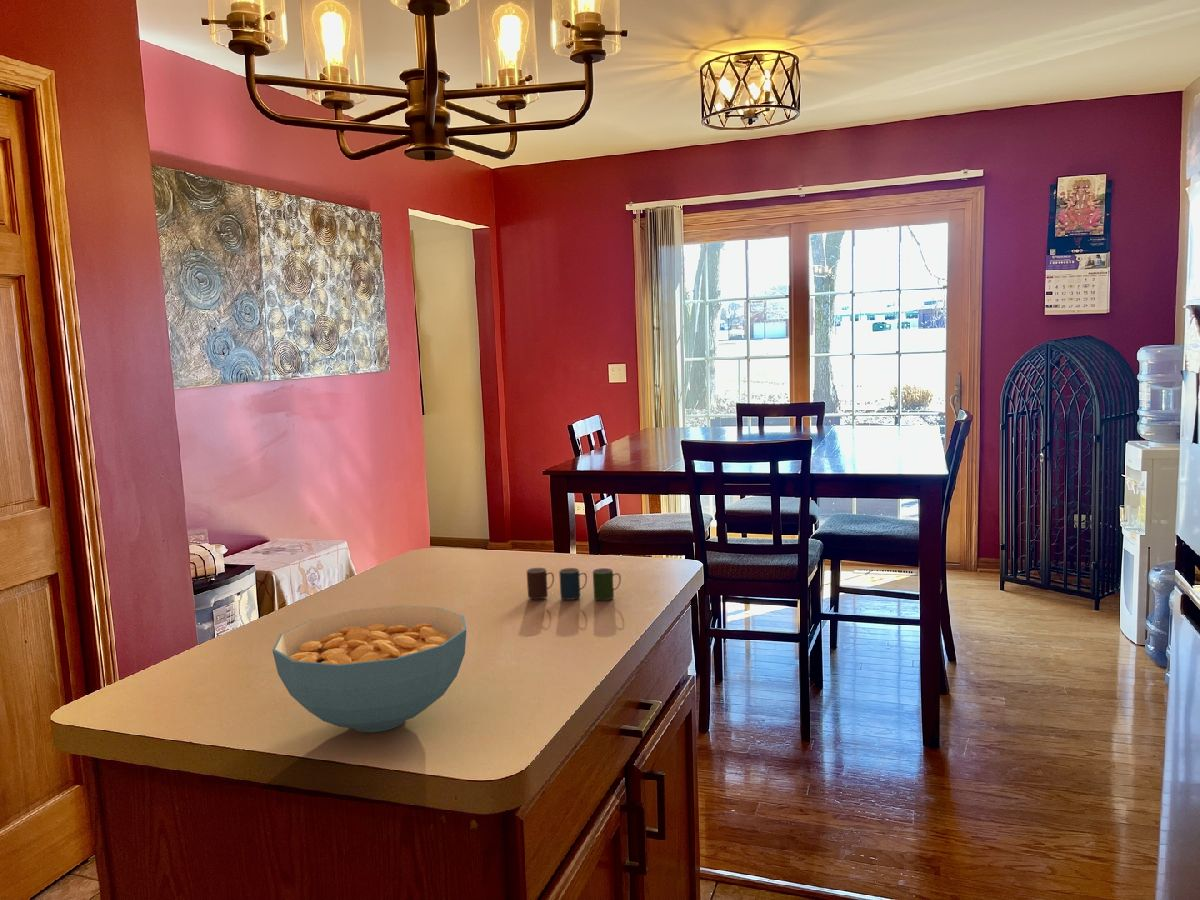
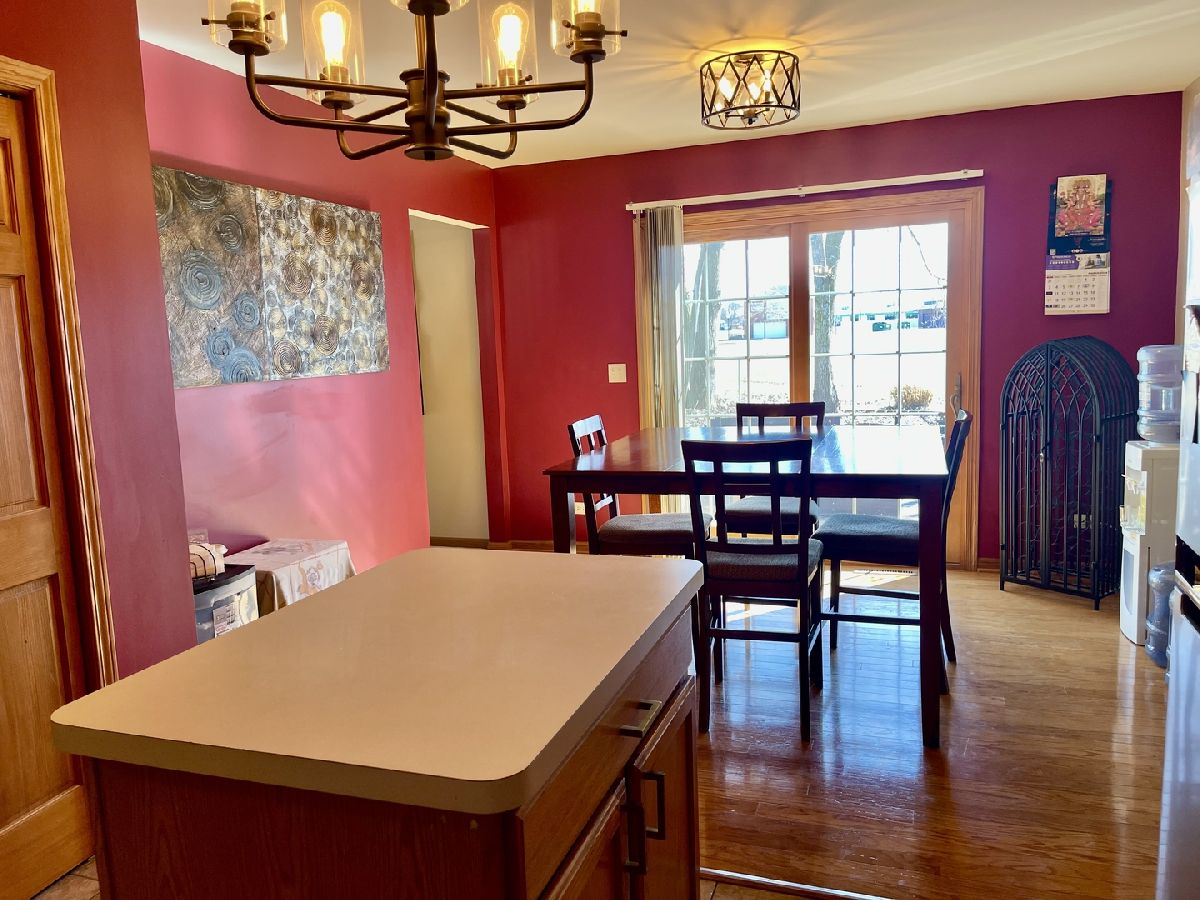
- cereal bowl (376, 676)
- cup (573, 574)
